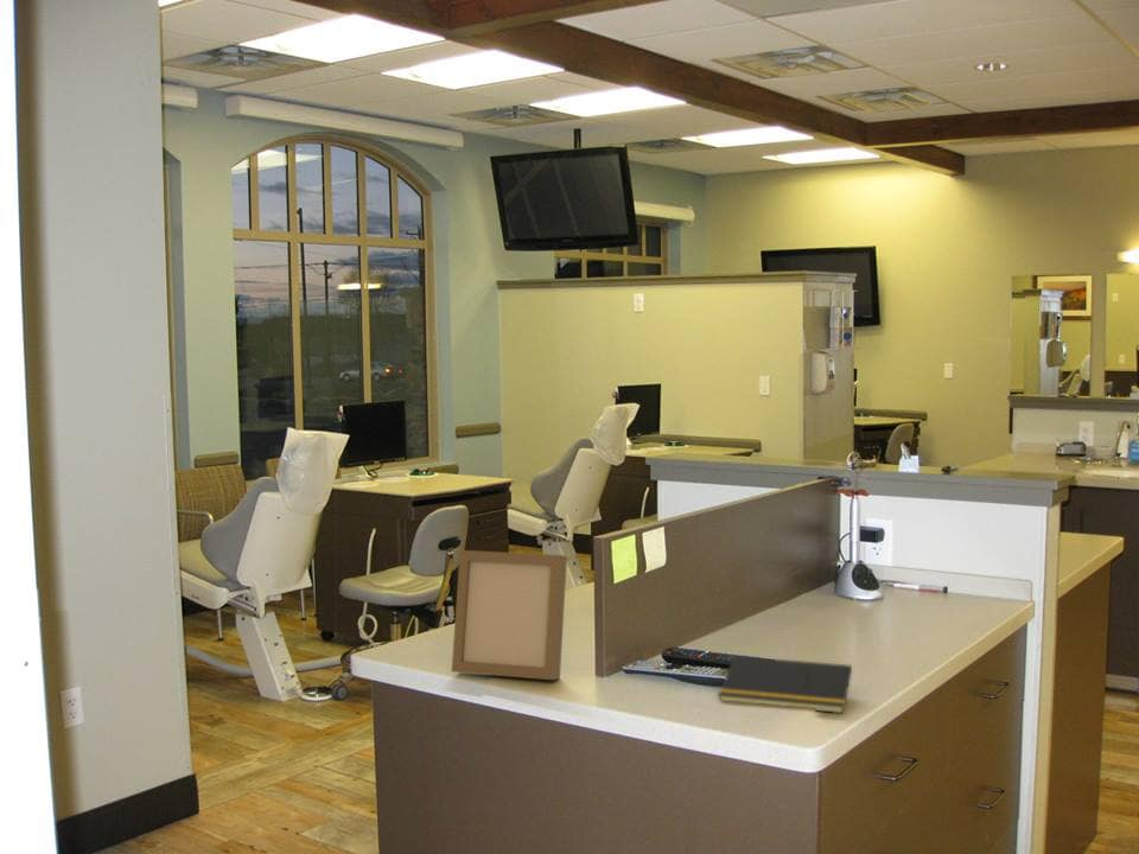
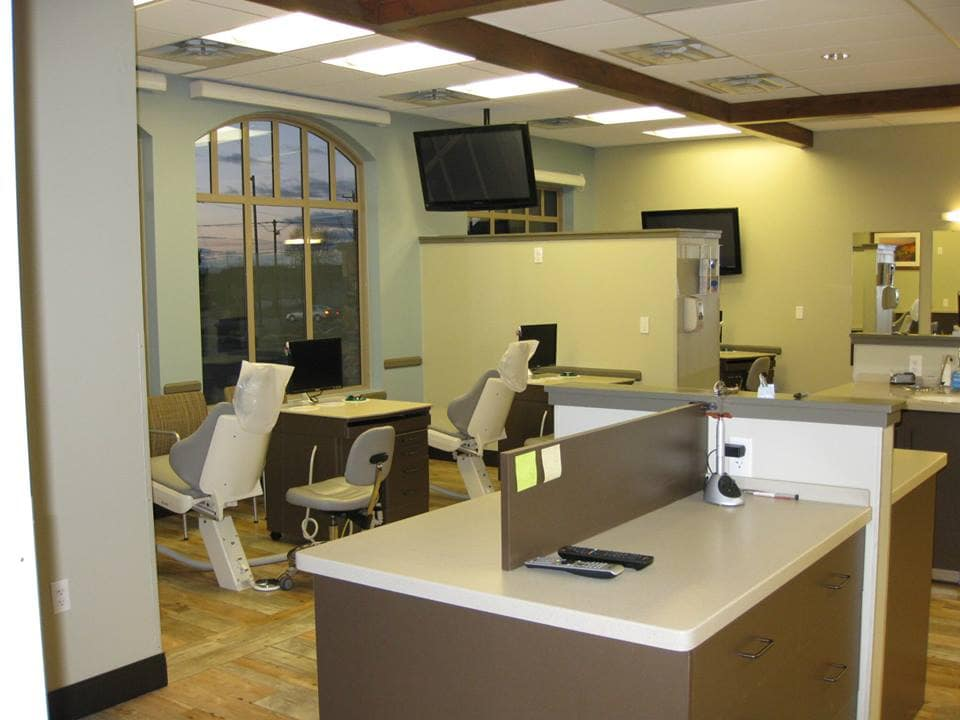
- photo frame (513, 611)
- notepad (785, 682)
